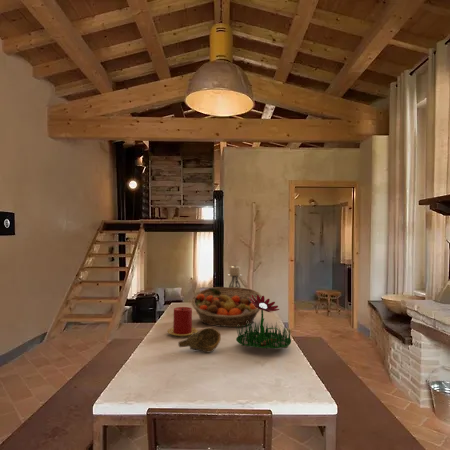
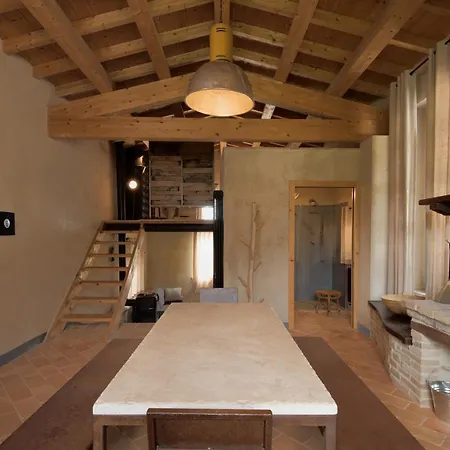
- candle holder (235, 286)
- decorative bowl (199, 340)
- fruit basket (227, 306)
- candle (182, 321)
- flower (263, 321)
